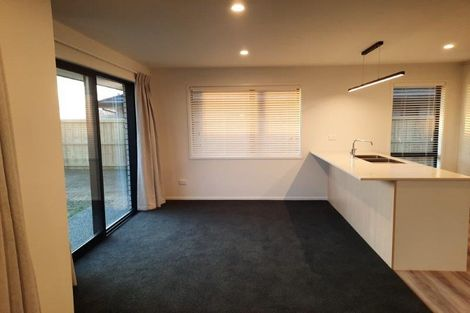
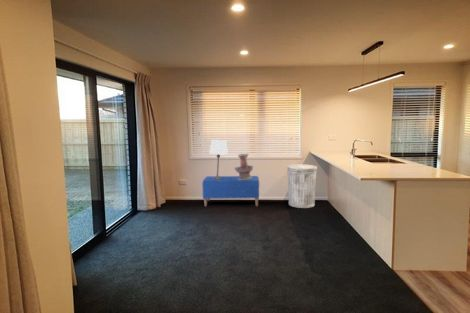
+ bench (231, 190)
+ lamp (217, 161)
+ trash can (301, 185)
+ decorative urn (244, 166)
